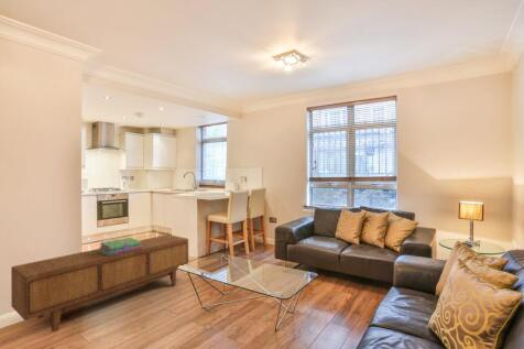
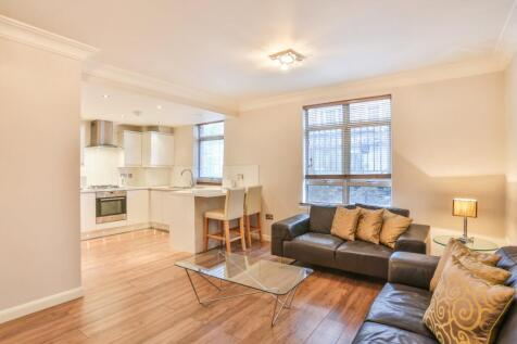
- sideboard (116, 274)
- stack of books (120, 246)
